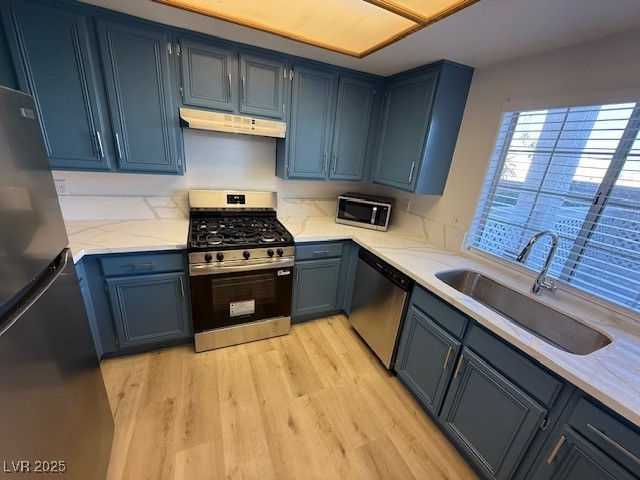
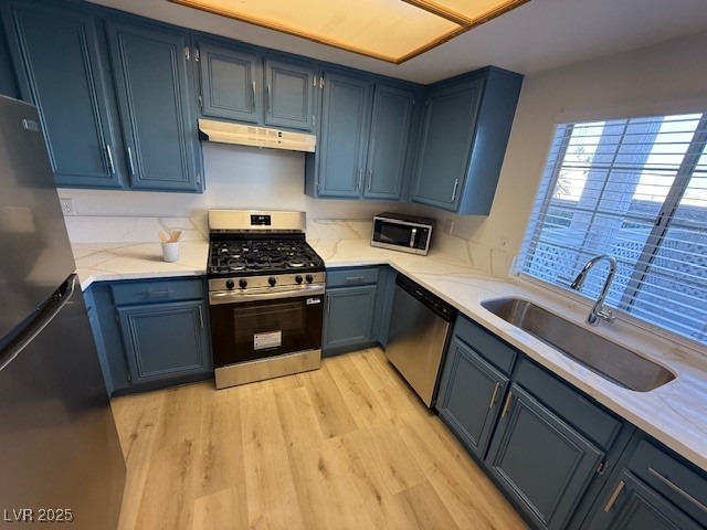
+ utensil holder (172, 245)
